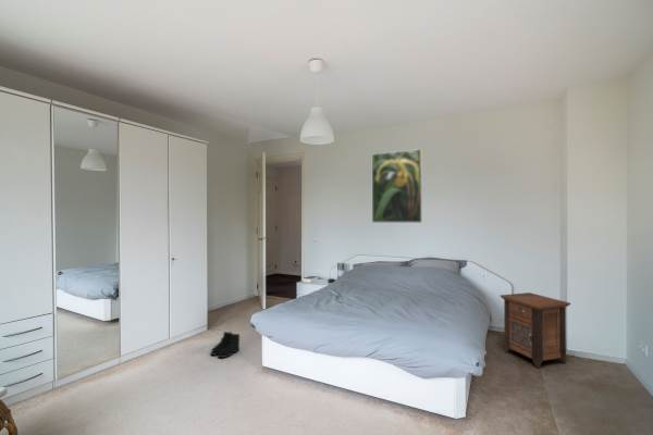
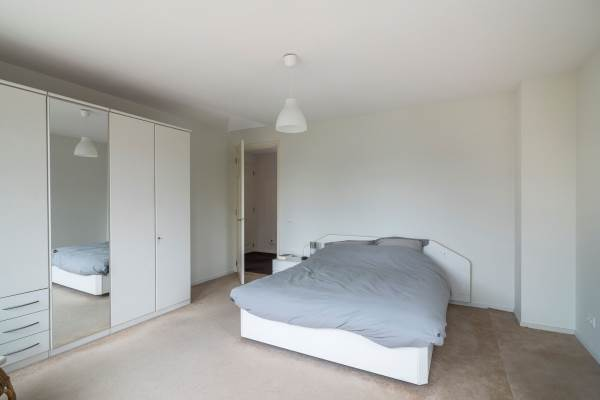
- nightstand (533, 327)
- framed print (396, 187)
- boots (225, 343)
